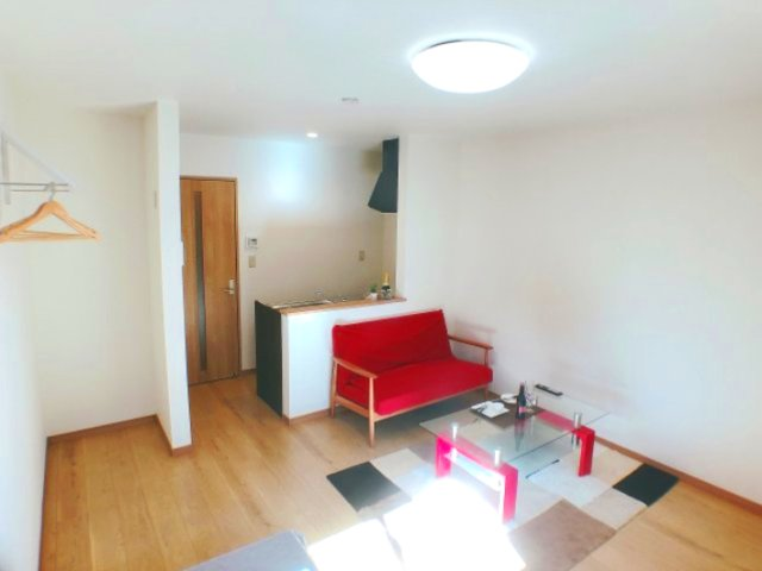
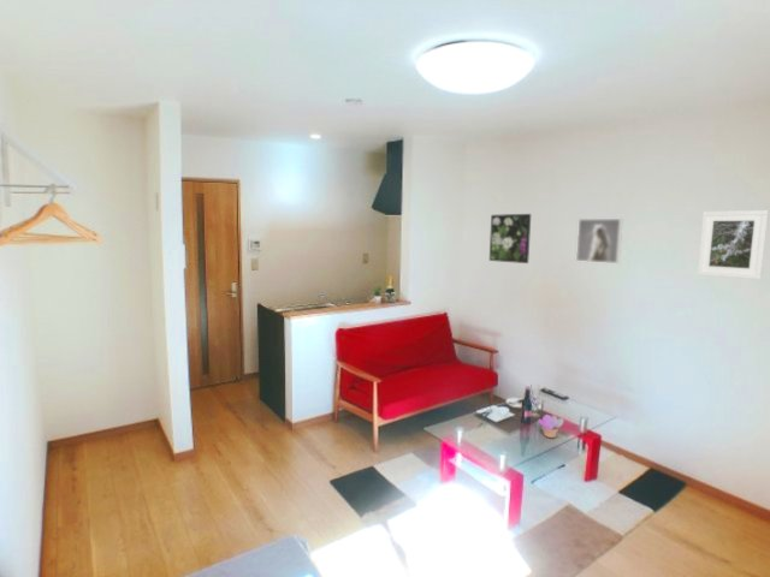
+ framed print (730, 244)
+ succulent plant (551, 426)
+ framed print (509, 238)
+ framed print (598, 240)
